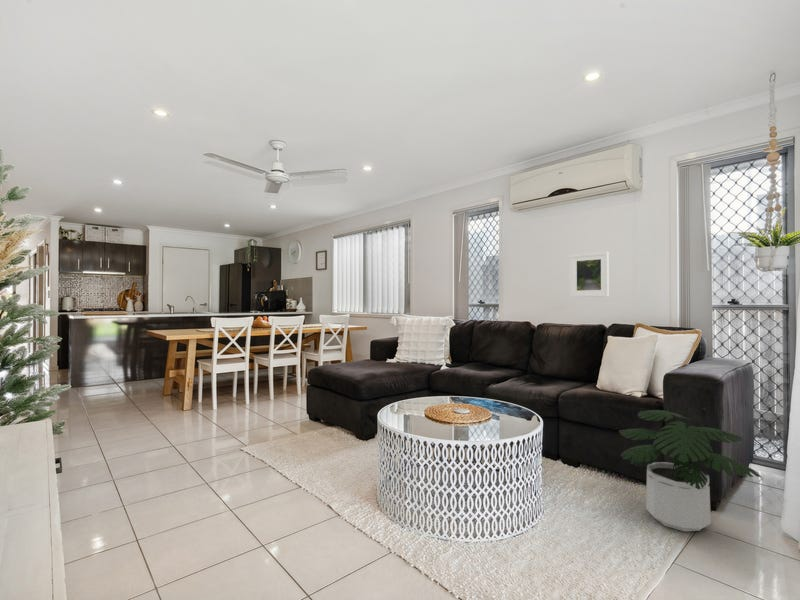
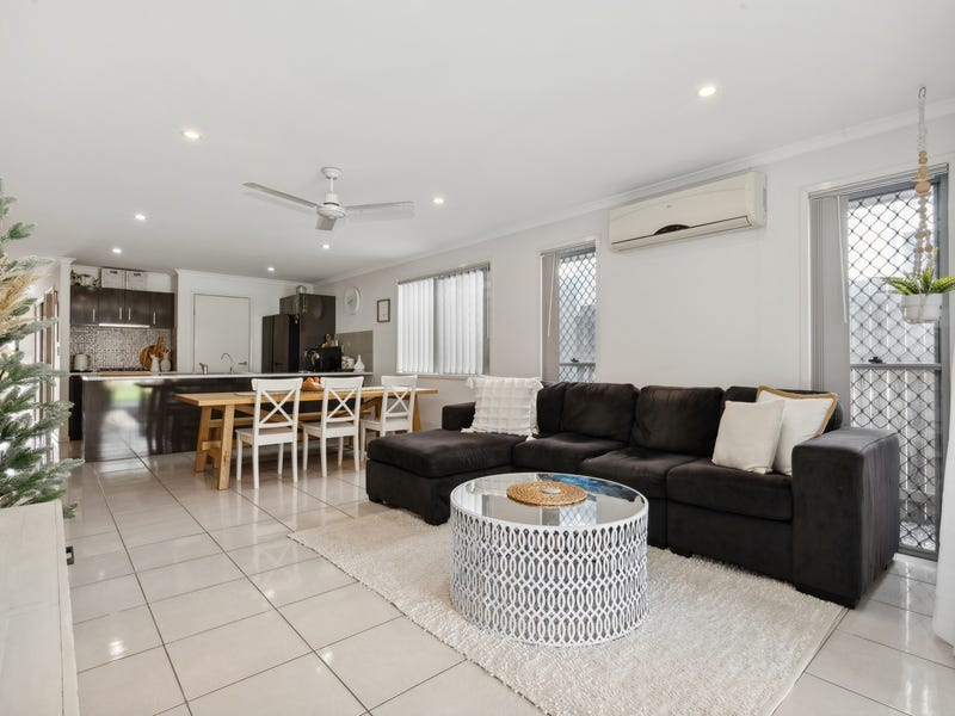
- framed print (588, 275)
- potted plant (679, 471)
